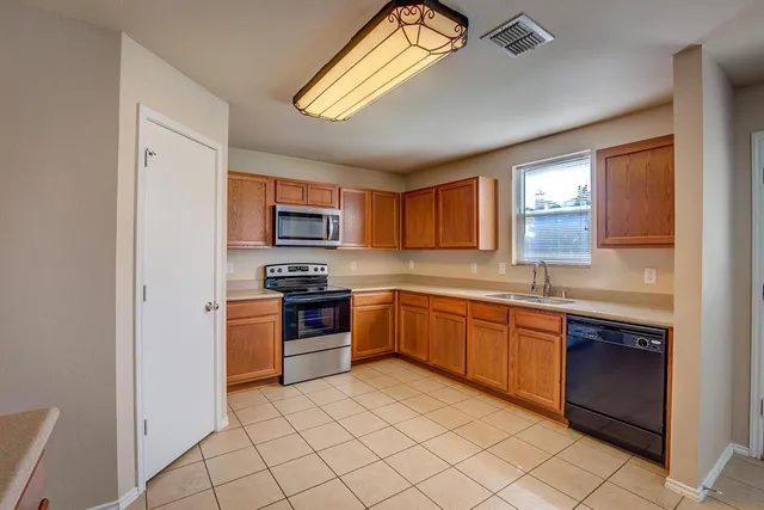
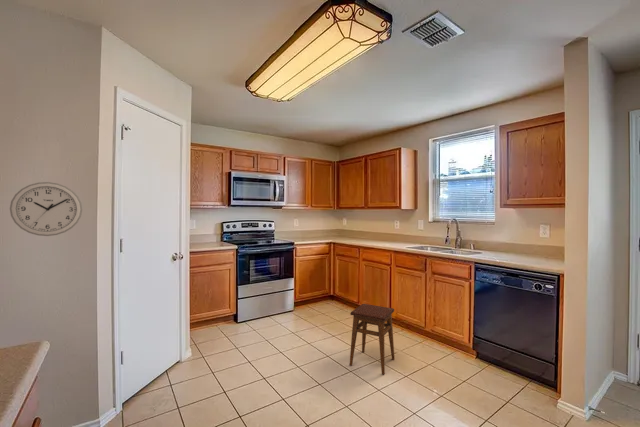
+ wall clock (47, 209)
+ stool (372, 334)
